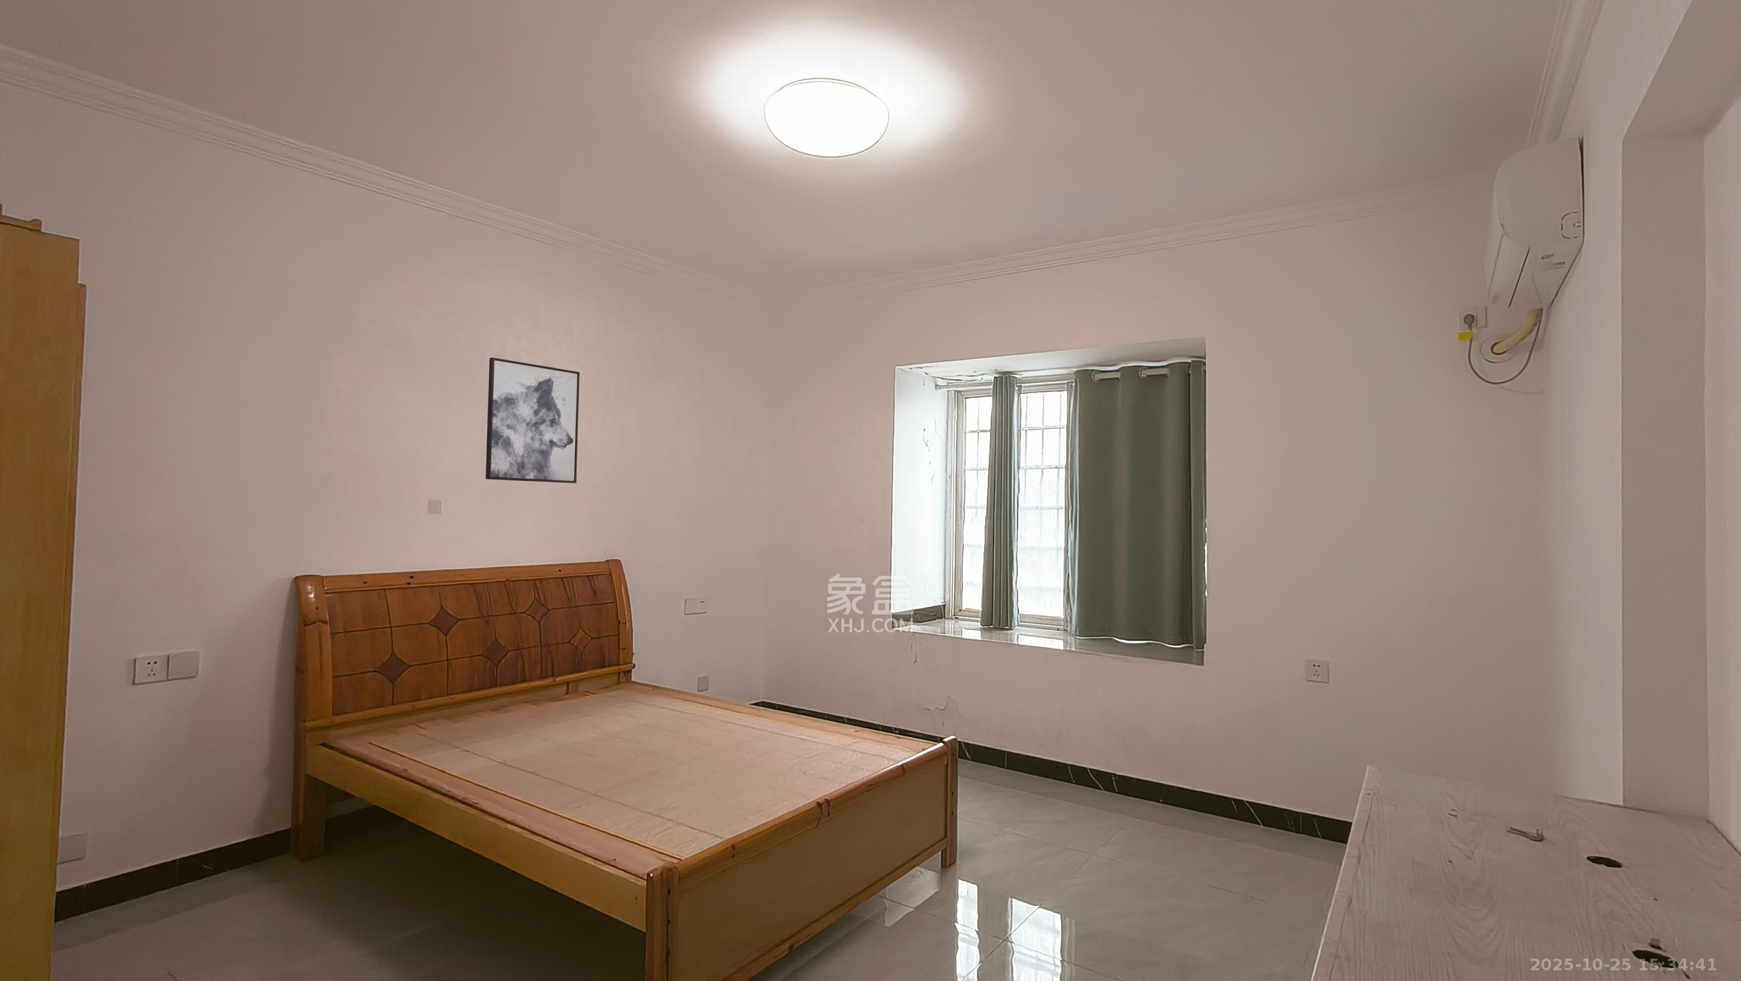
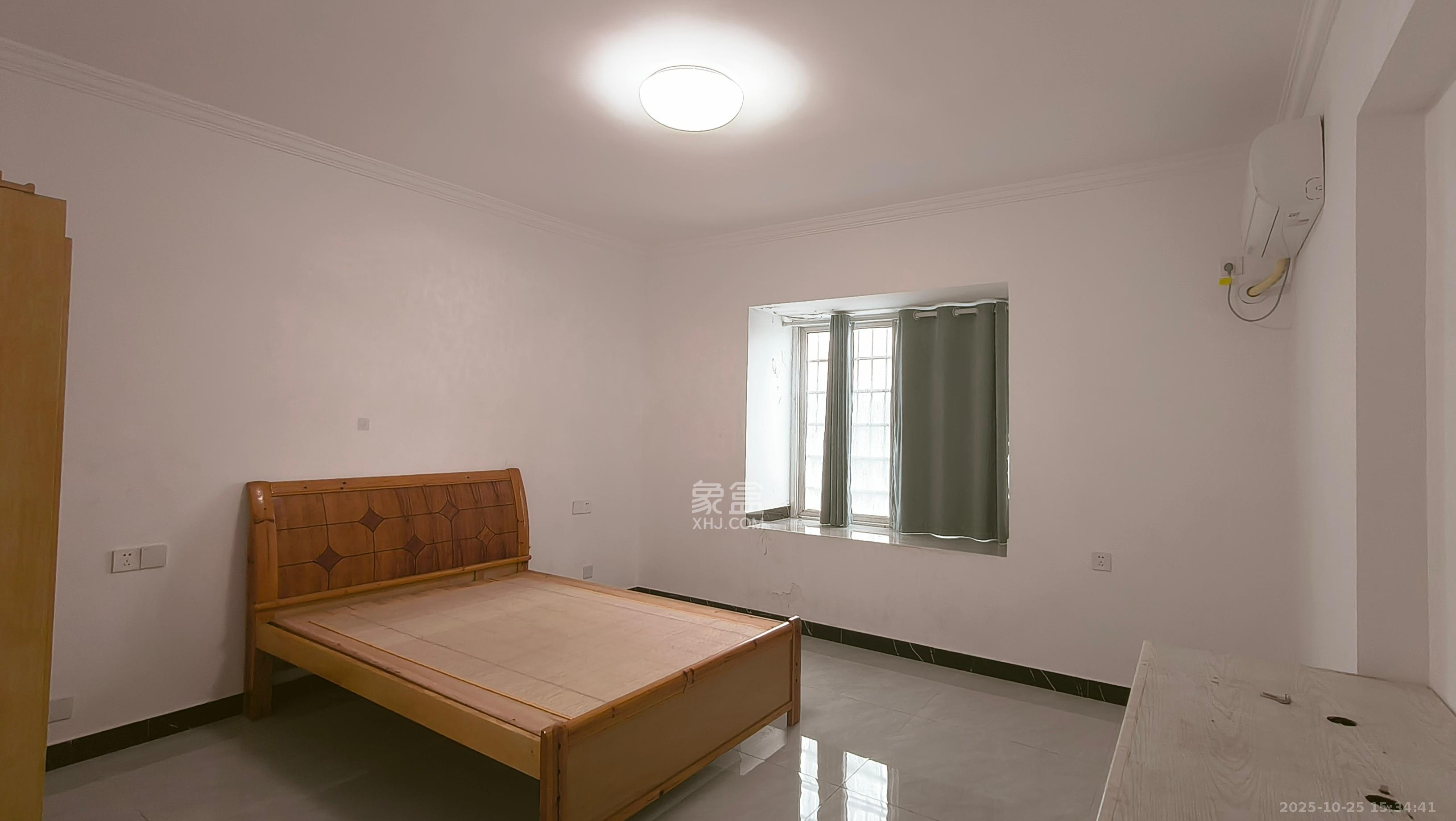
- wall art (534, 423)
